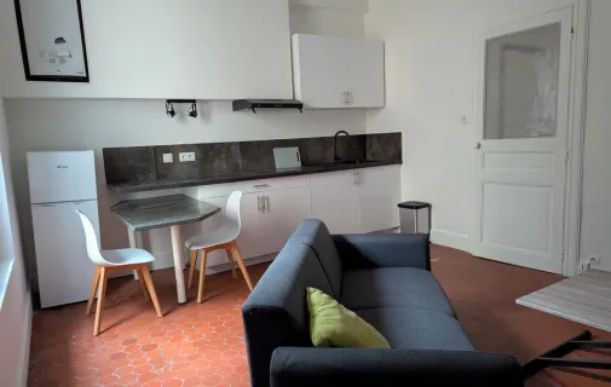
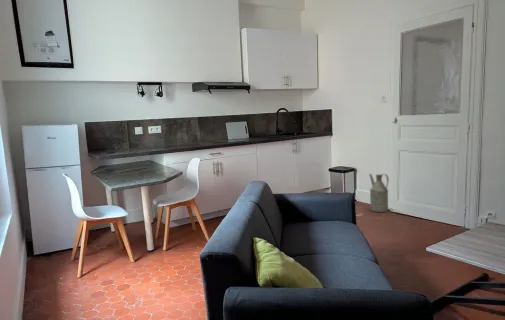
+ watering can (378, 191)
